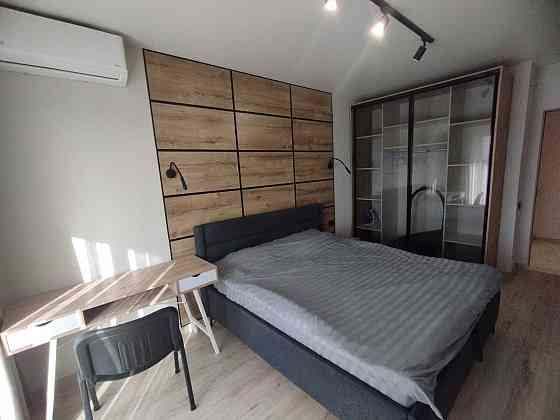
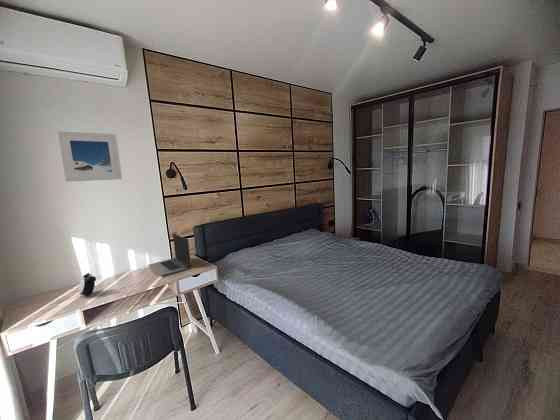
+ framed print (91, 156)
+ laptop computer (169, 259)
+ alarm clock (86, 284)
